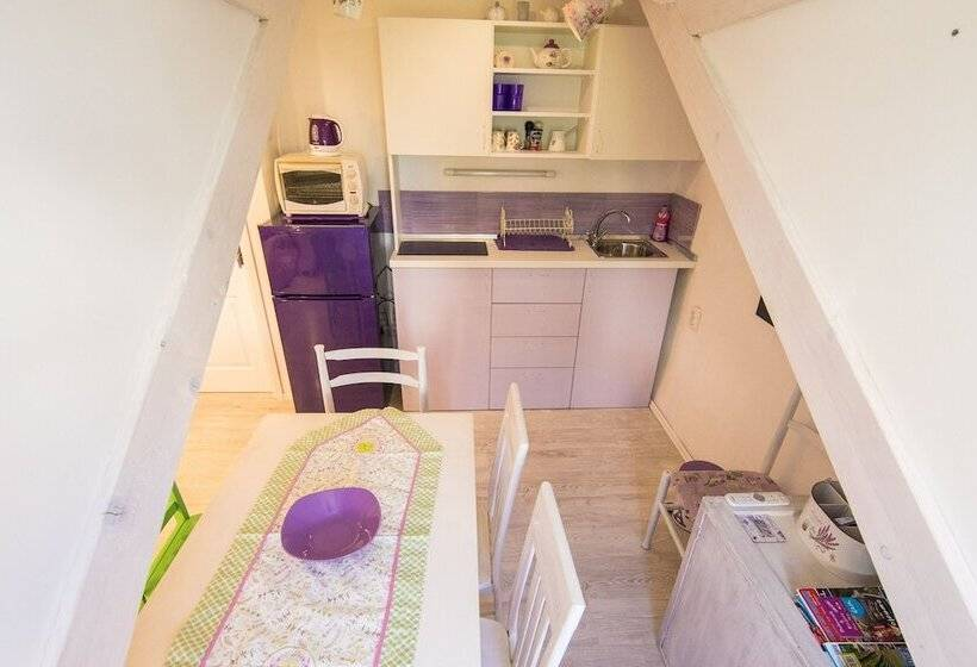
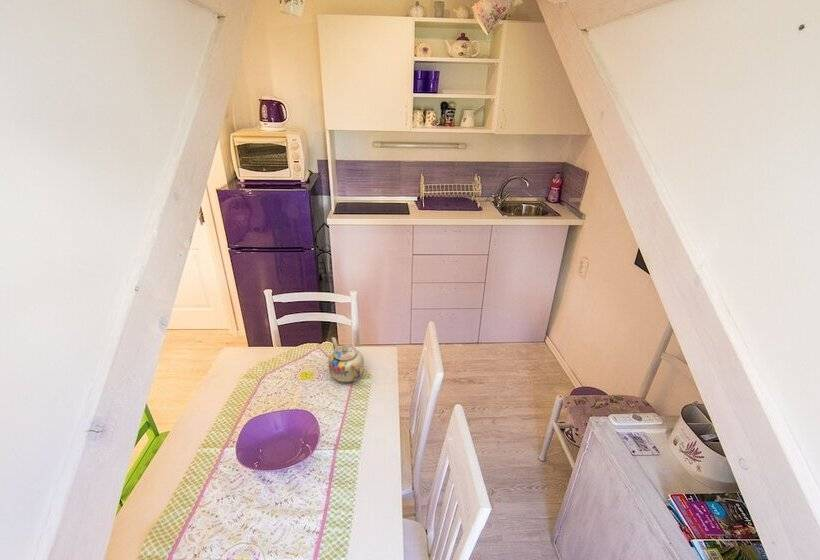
+ teapot (344, 361)
